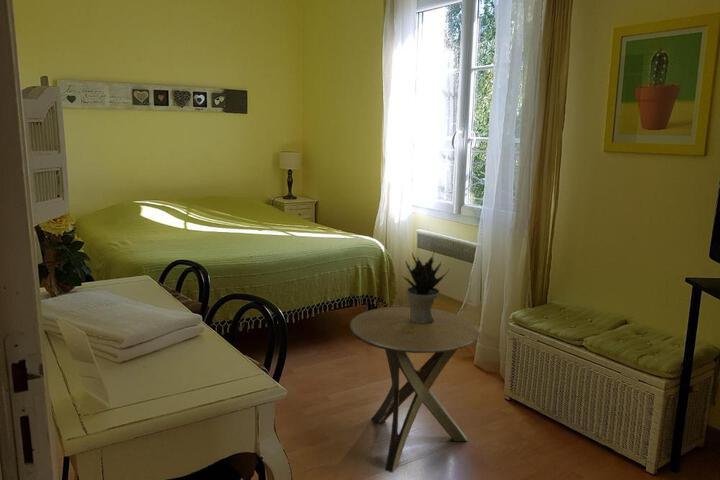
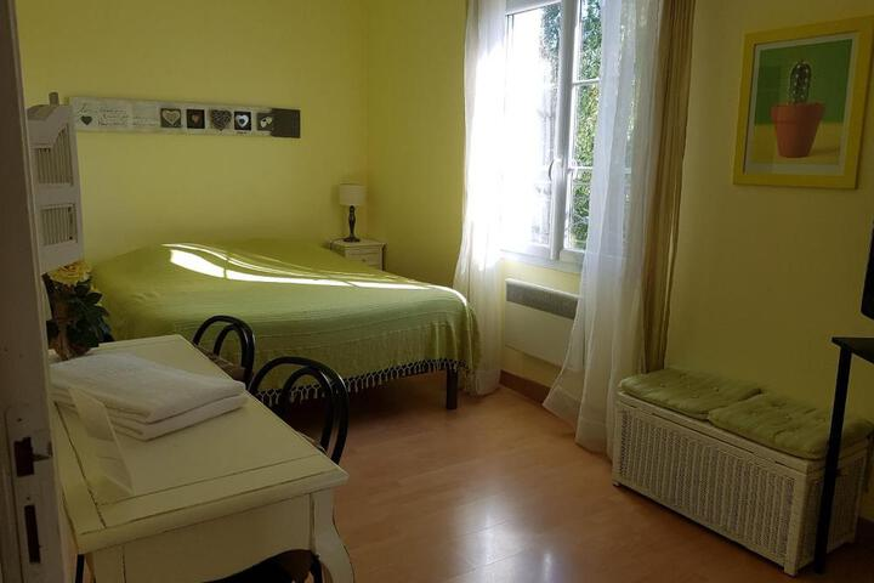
- side table (411, 384)
- potted plant (425, 285)
